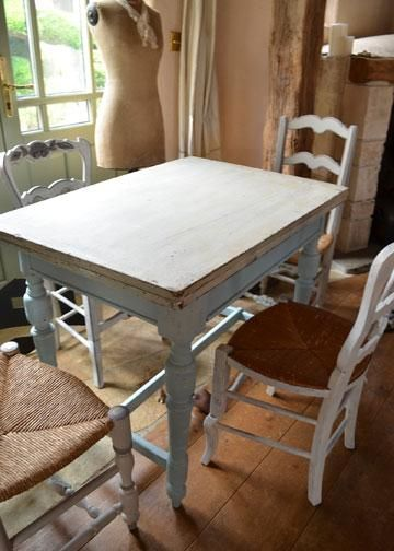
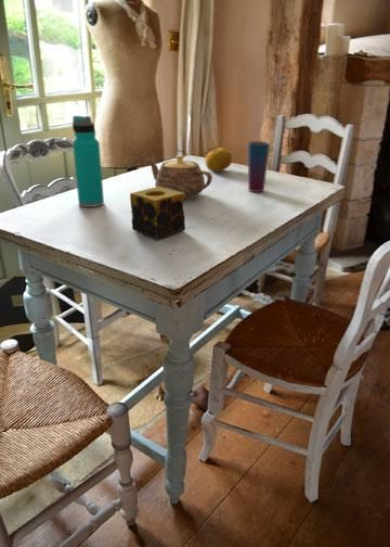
+ candle (157, 212)
+ cup (257, 166)
+ teapot (178, 175)
+ water bottle (87, 161)
+ fruit (218, 158)
